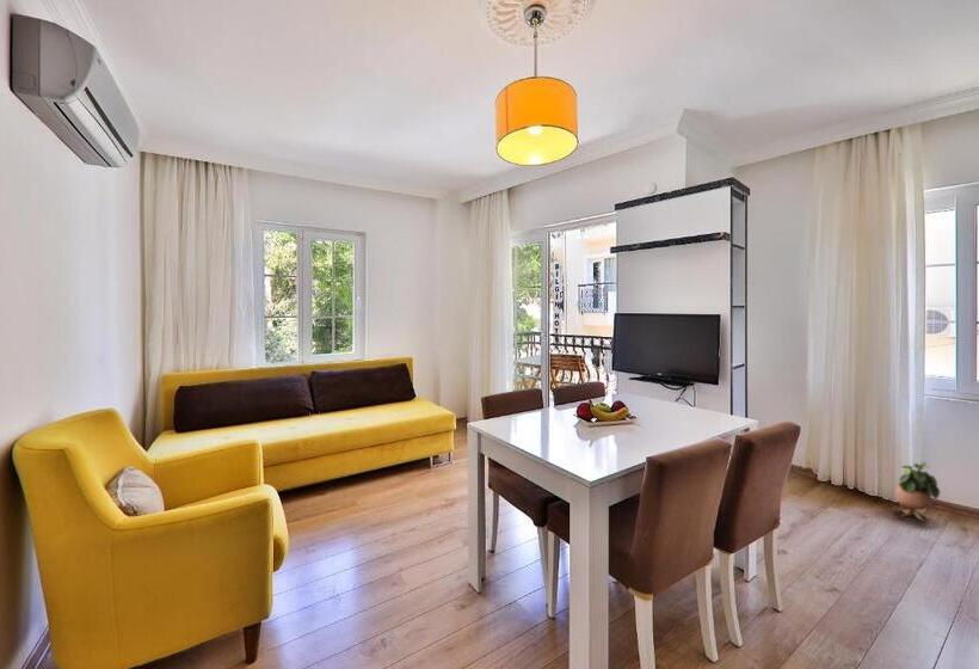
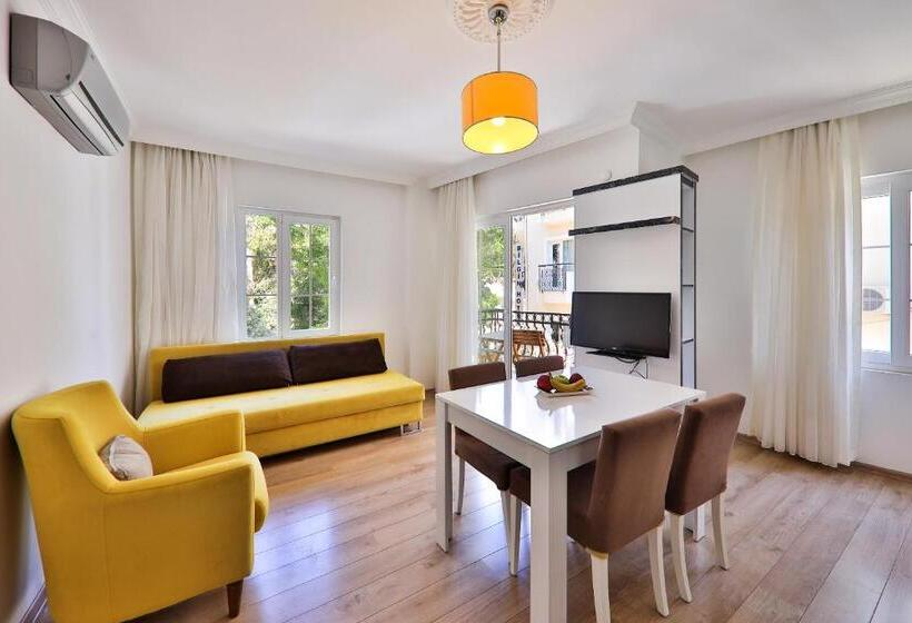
- potted plant (917, 489)
